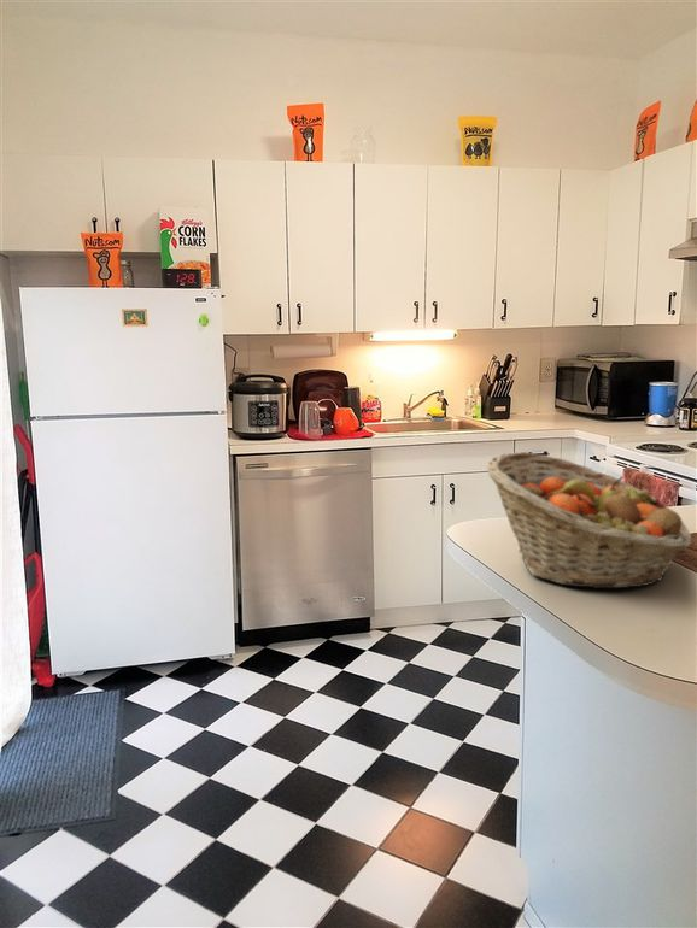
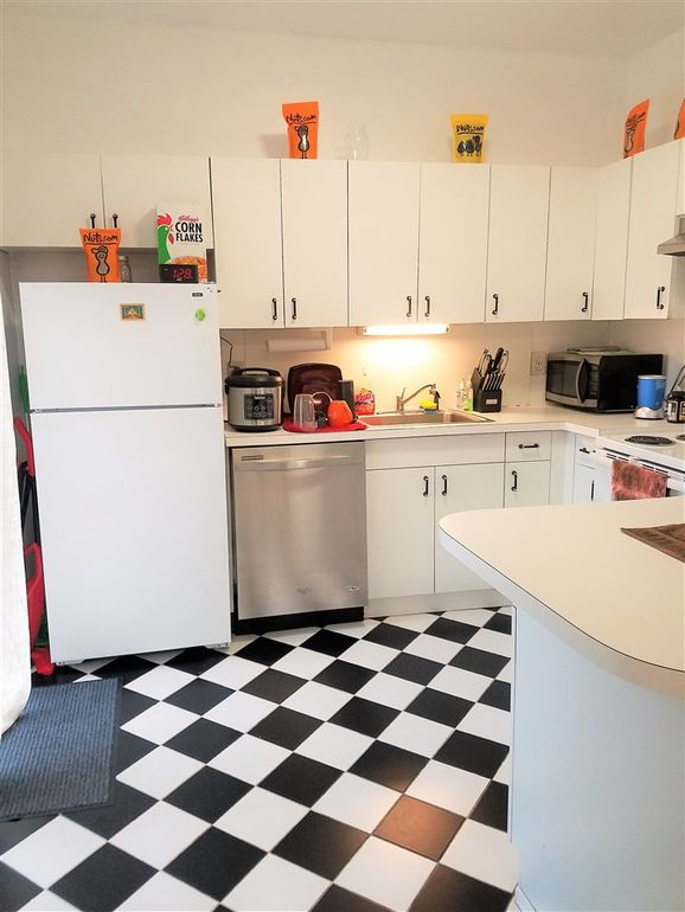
- fruit basket (585, 512)
